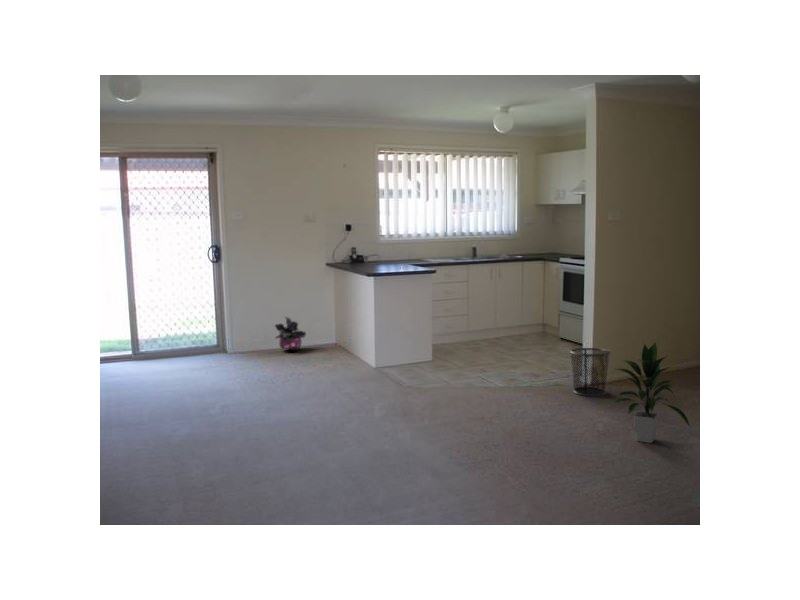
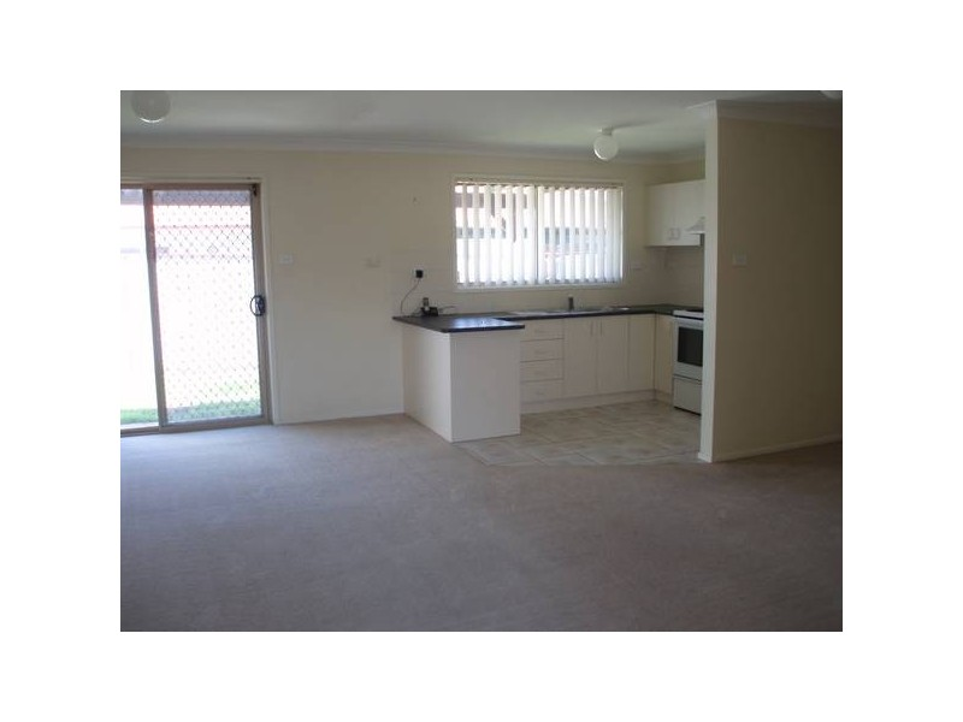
- potted plant (290, 334)
- waste bin (590, 371)
- indoor plant (648, 393)
